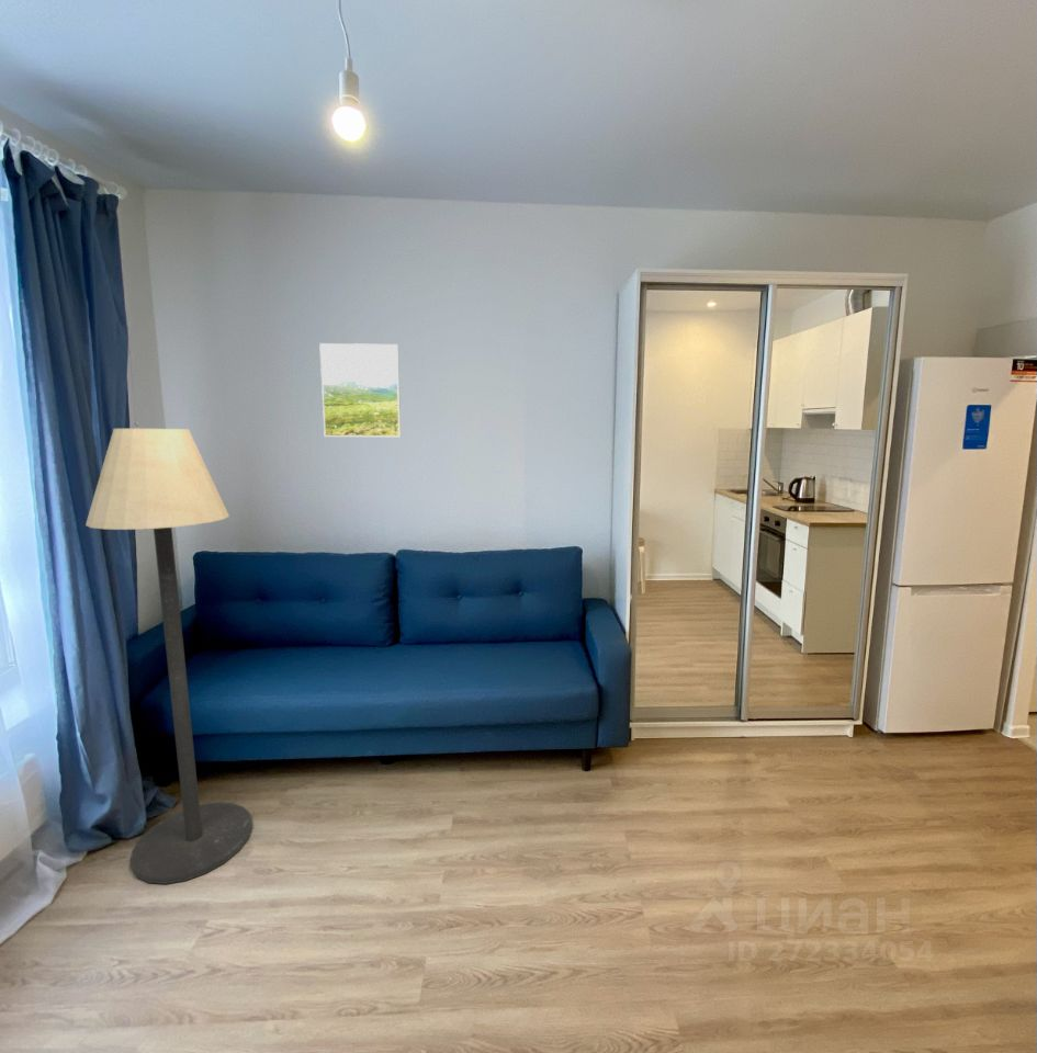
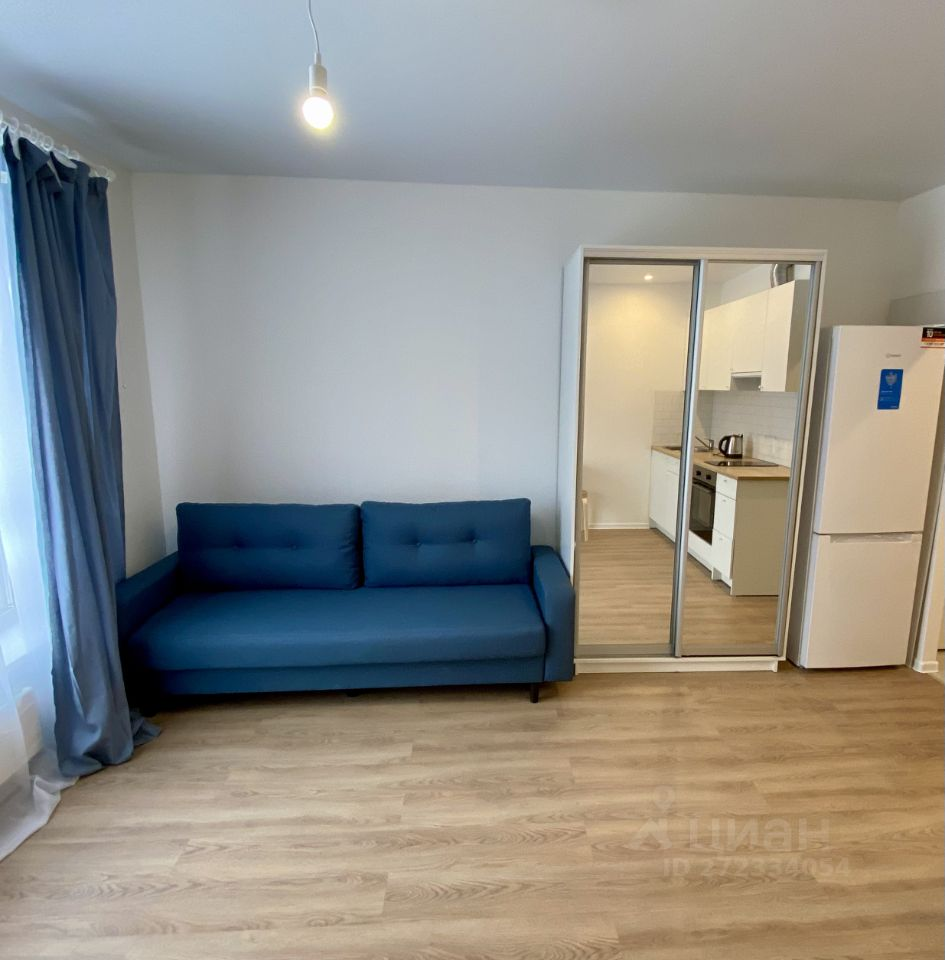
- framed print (361, 390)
- floor lamp (174, 648)
